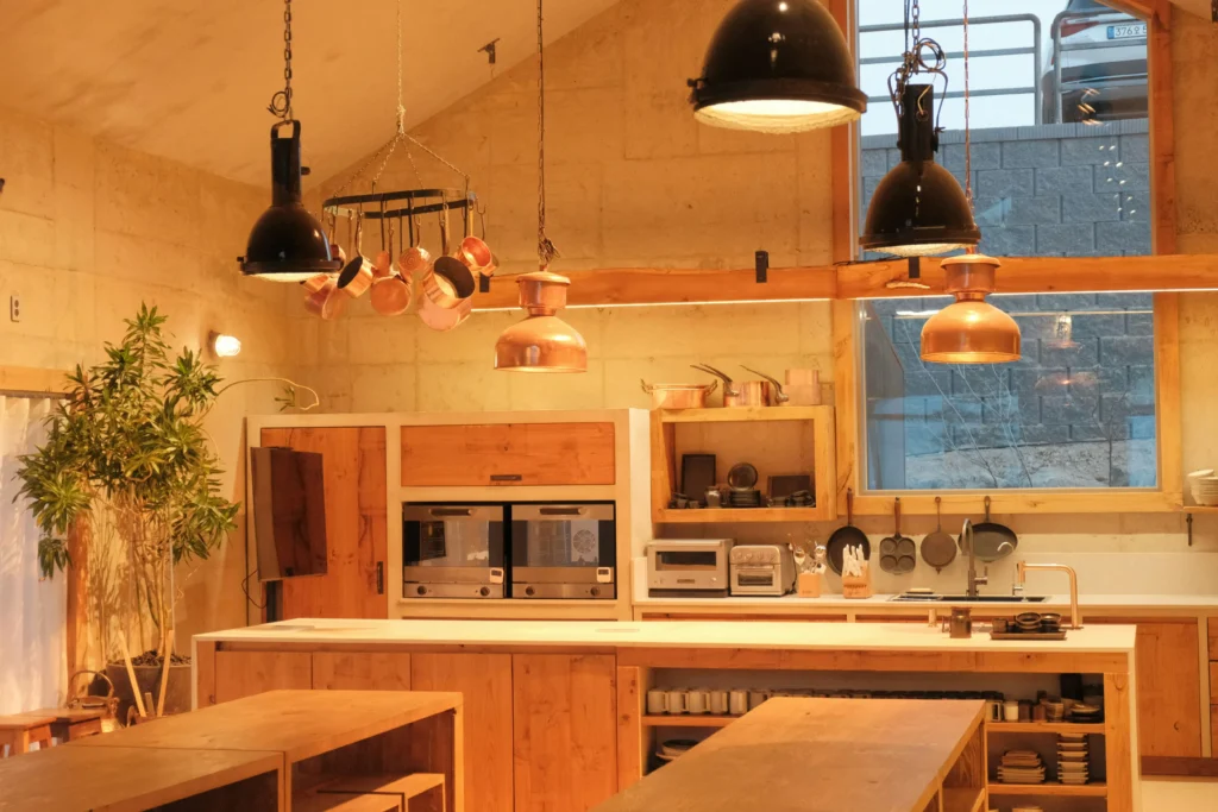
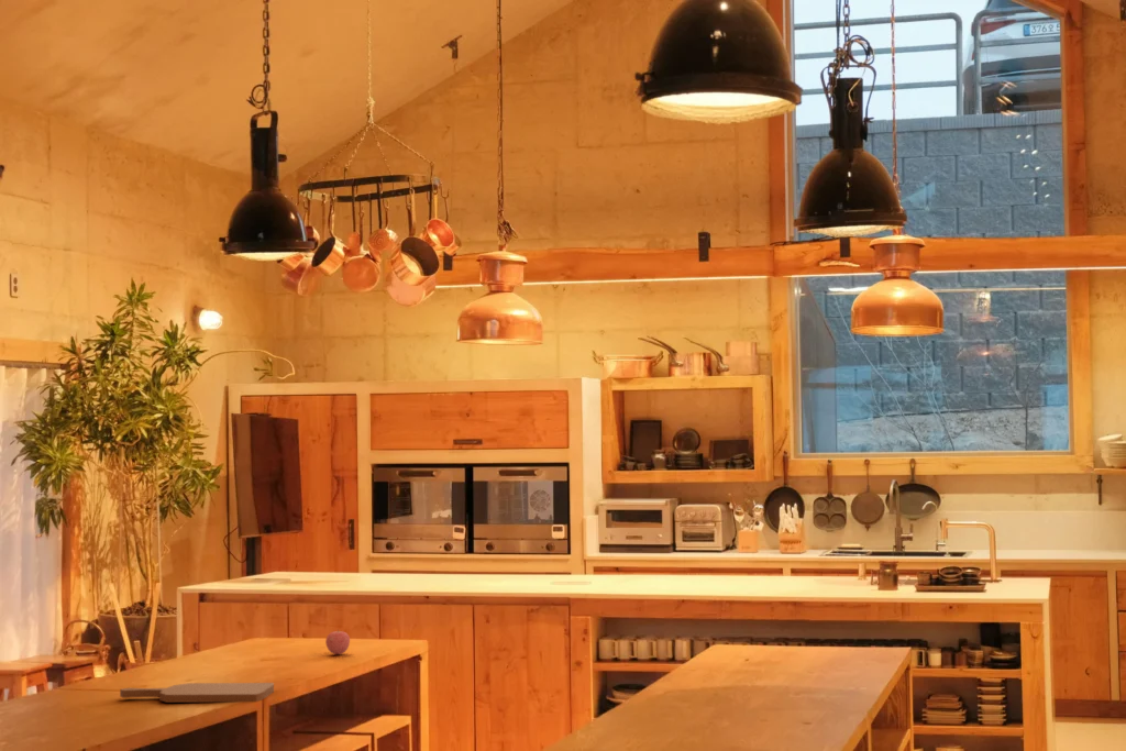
+ cutting board (194, 693)
+ apple (338, 641)
